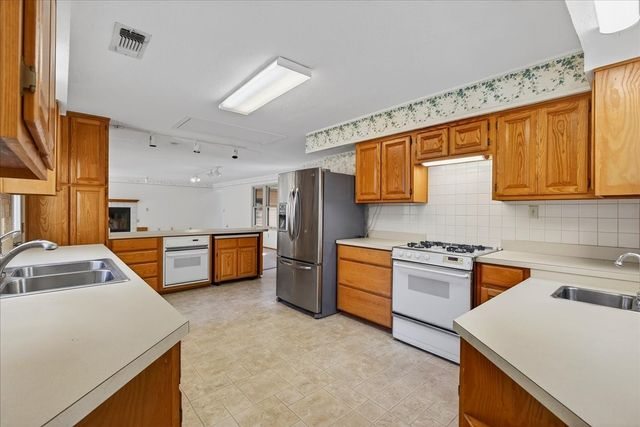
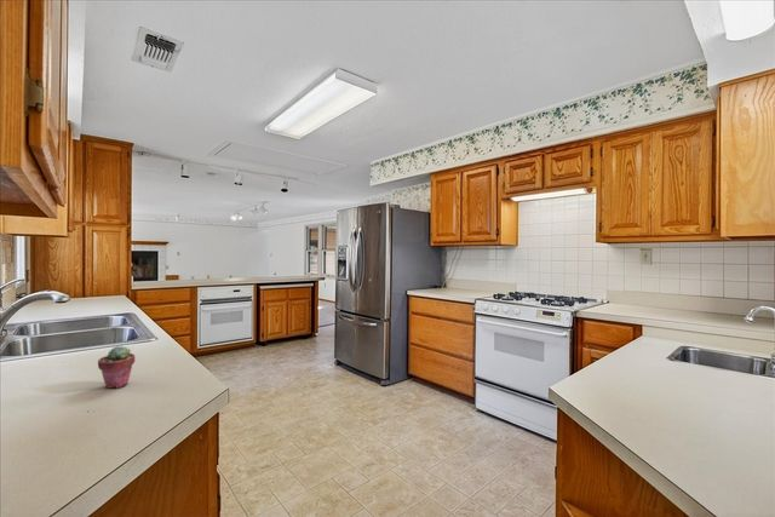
+ potted succulent (116, 364)
